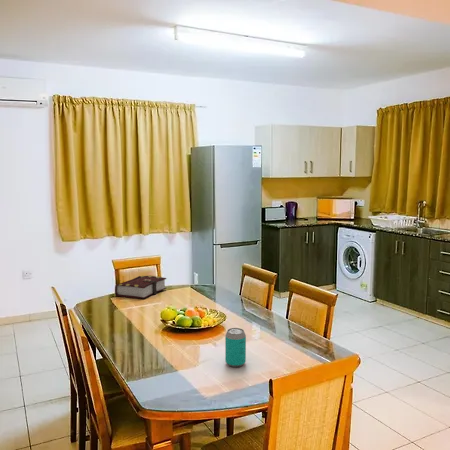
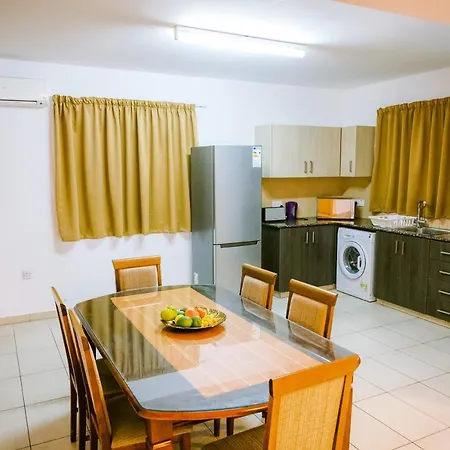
- book (141, 285)
- beverage can (235, 347)
